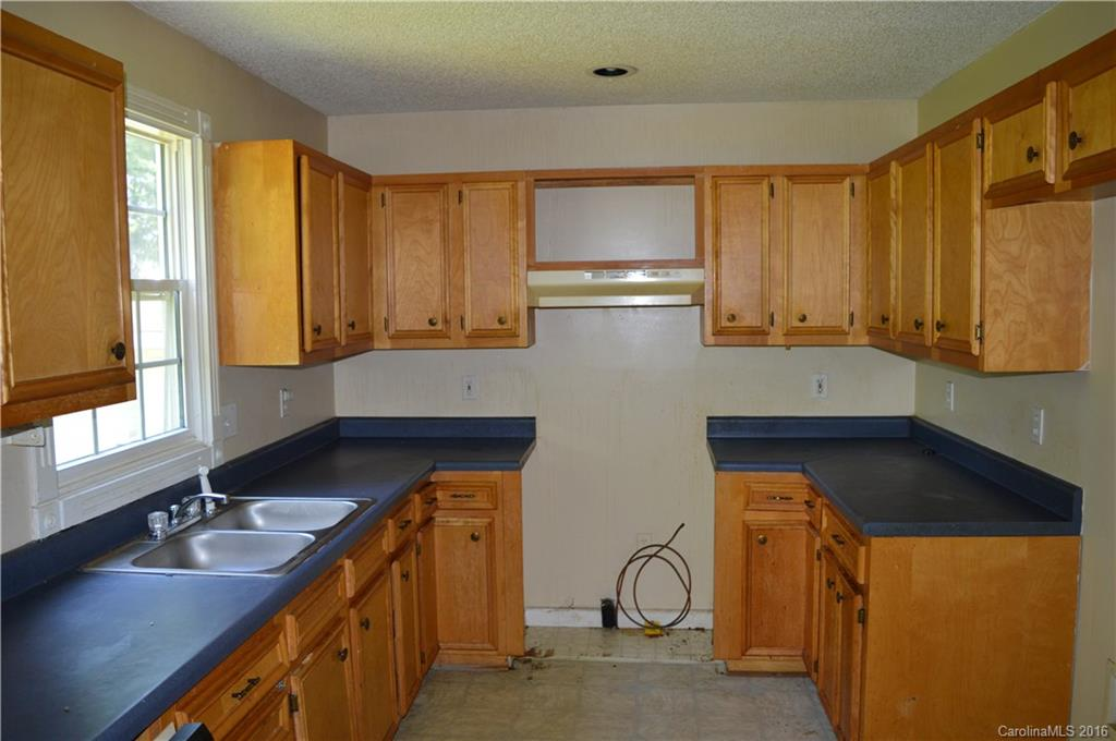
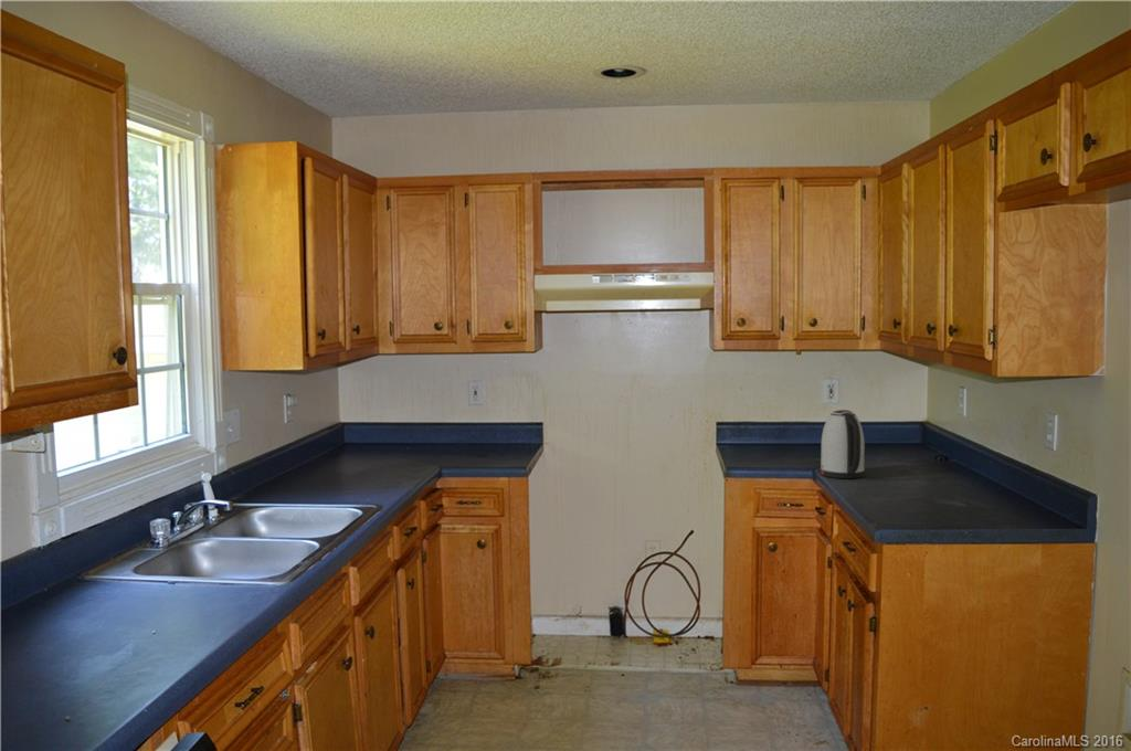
+ kettle (845, 443)
